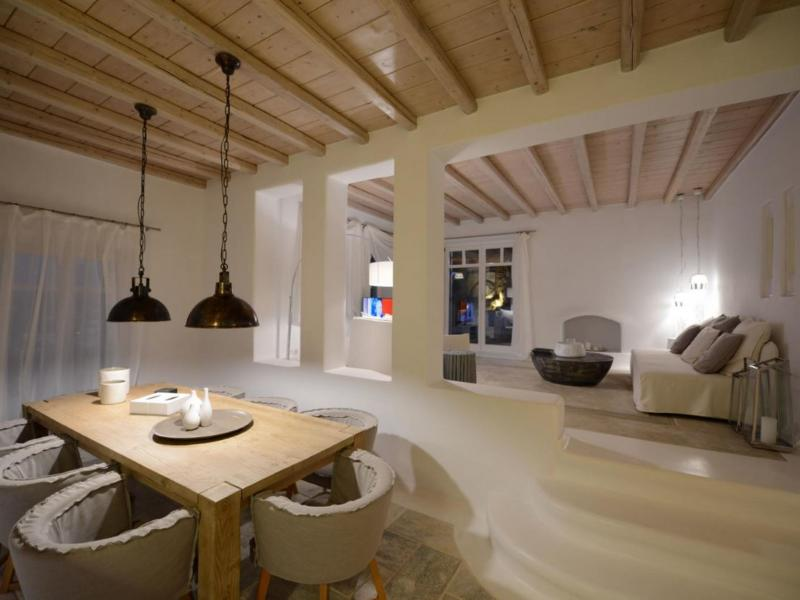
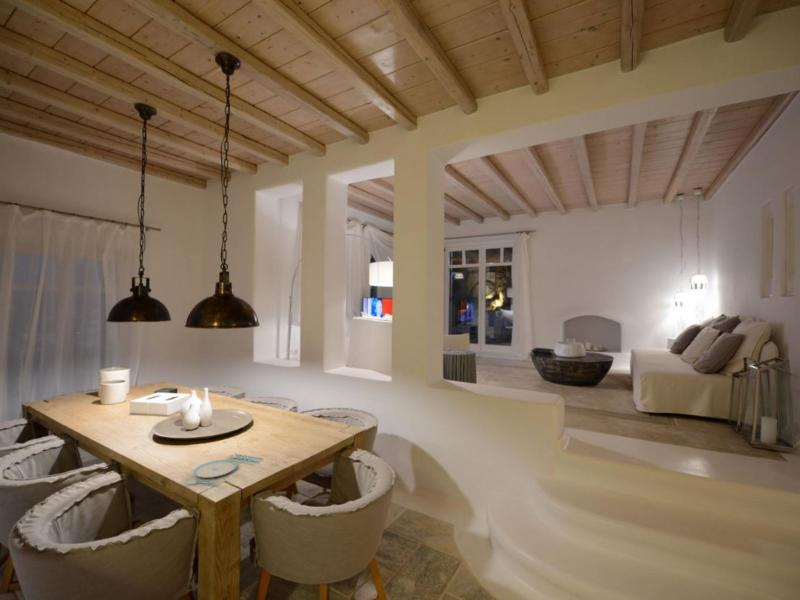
+ plate (223, 468)
